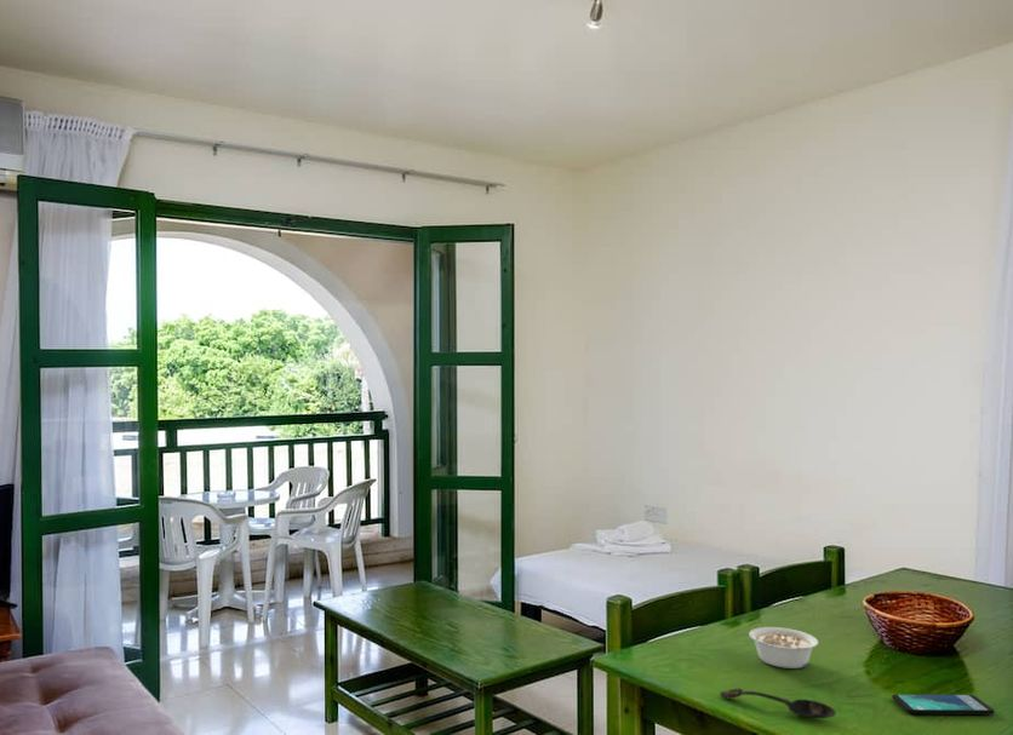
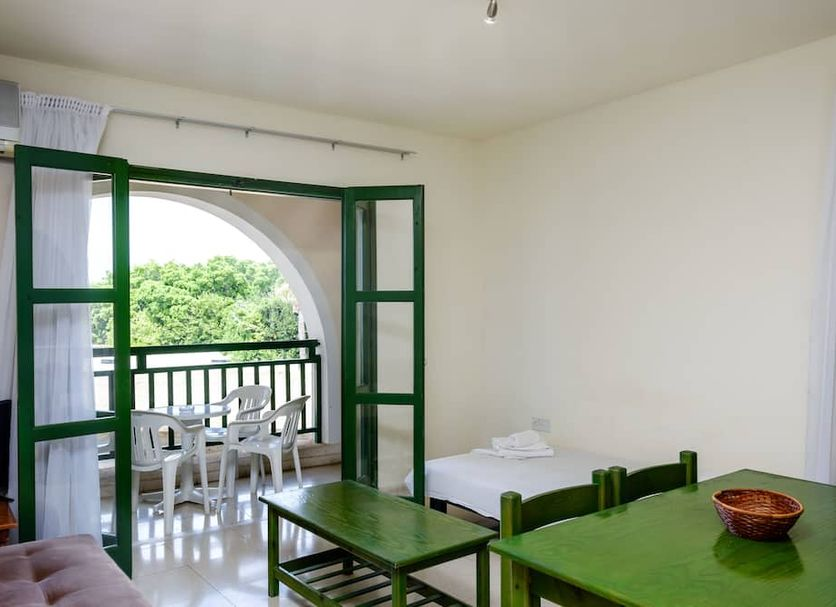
- spoon (776, 700)
- smartphone (942, 704)
- legume (785, 647)
